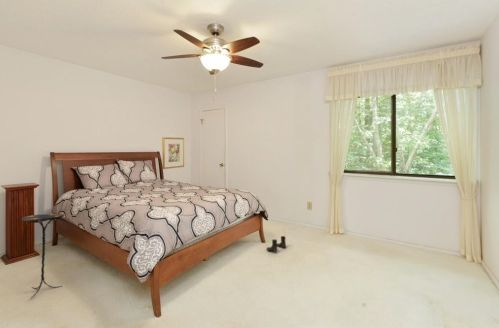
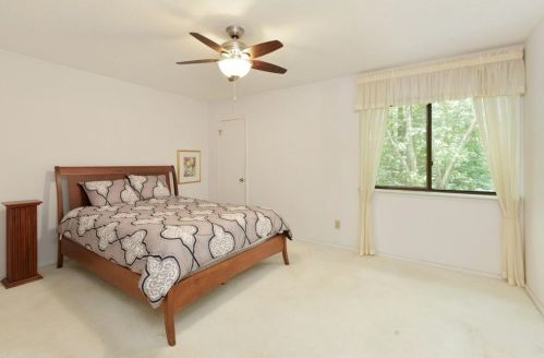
- boots (276, 243)
- side table (43, 252)
